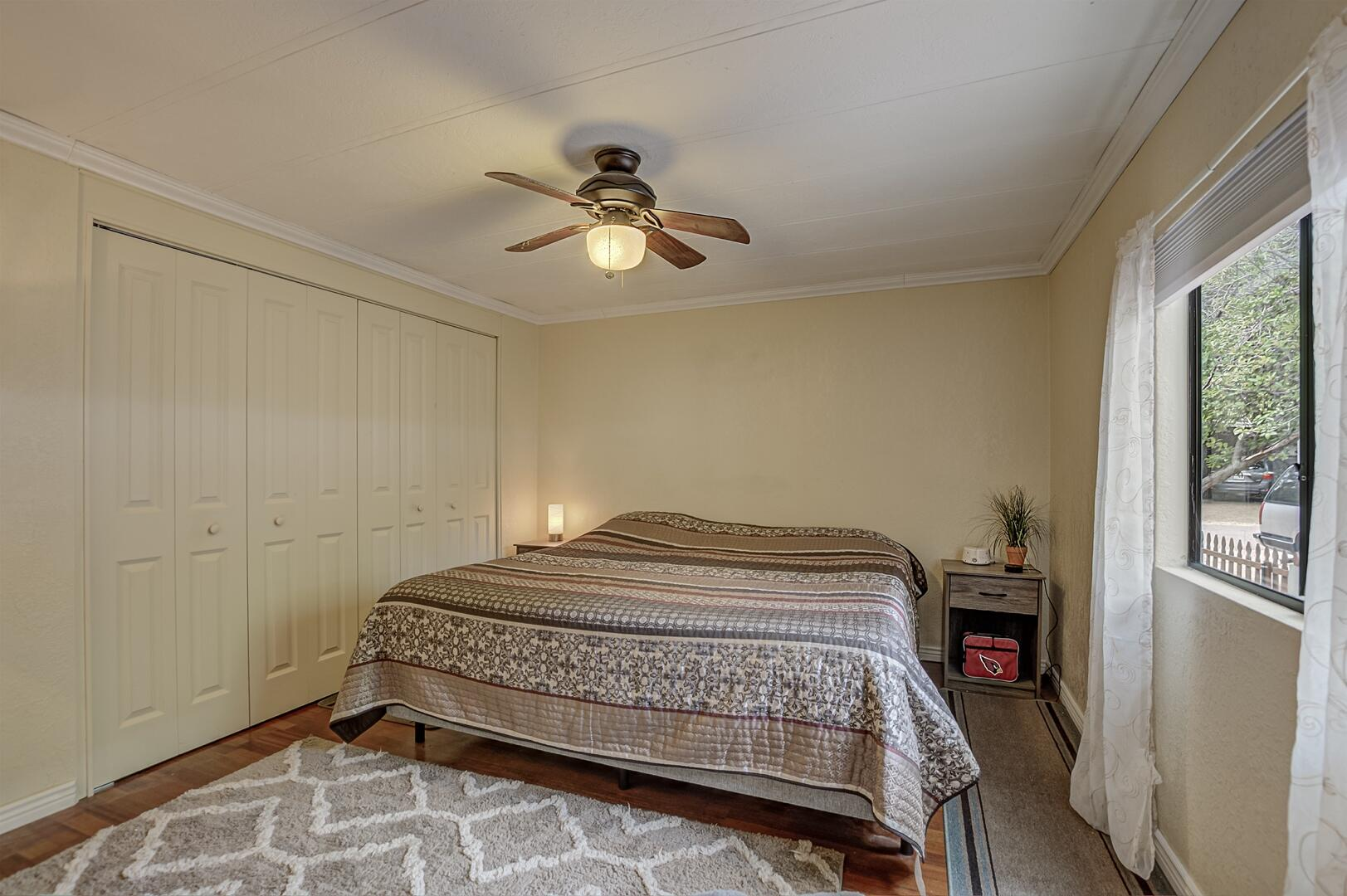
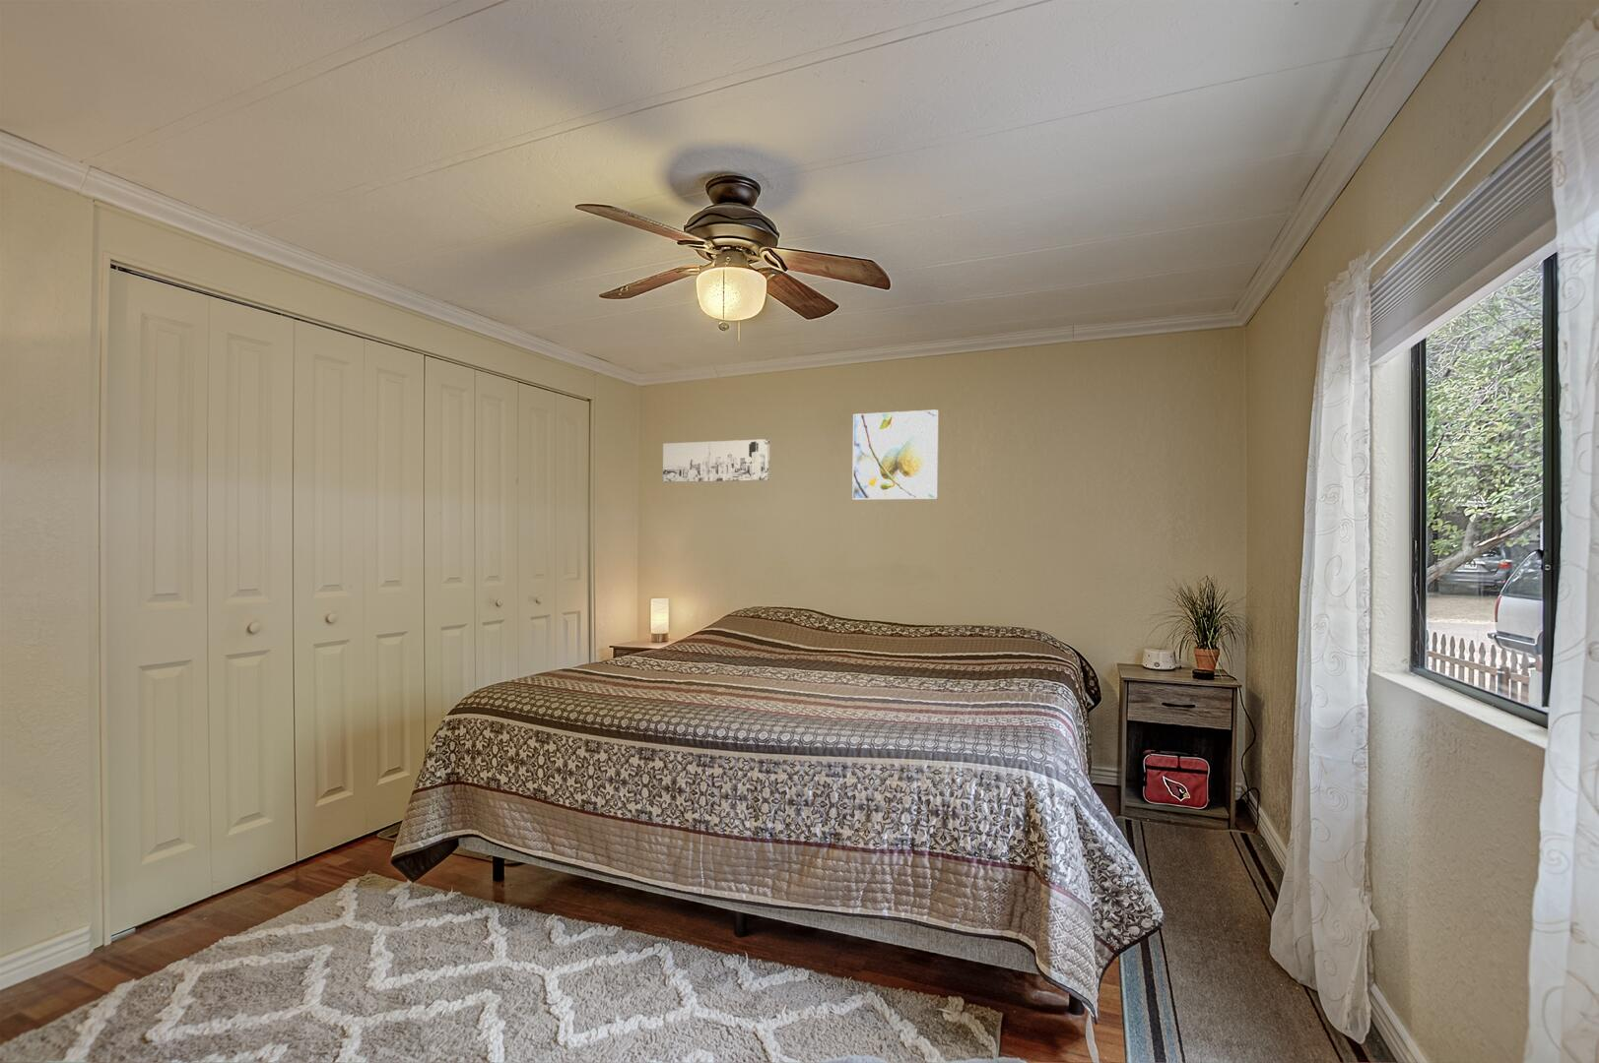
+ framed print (895, 456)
+ wall art (715, 460)
